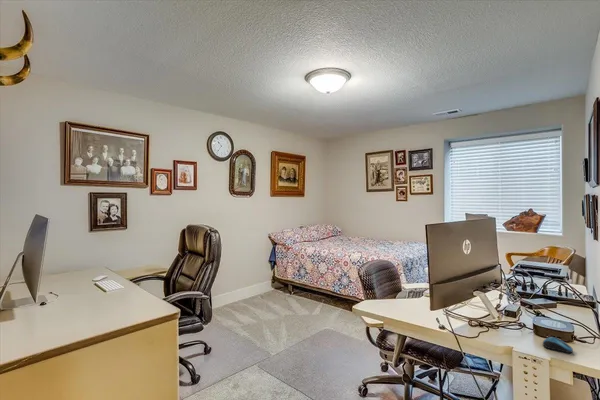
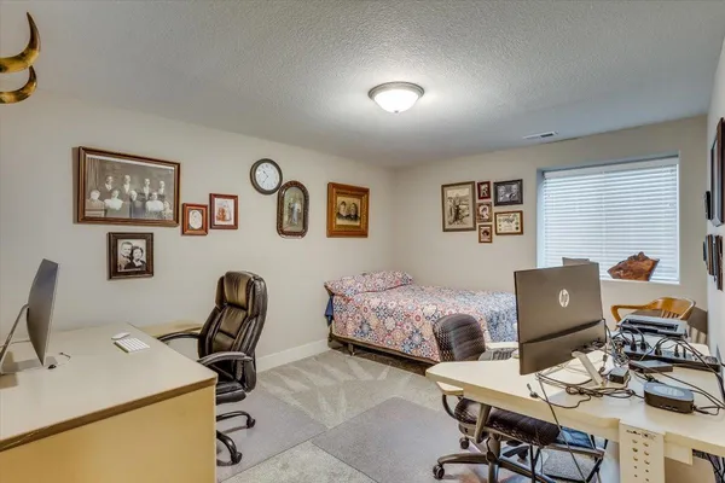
- computer mouse (557, 342)
